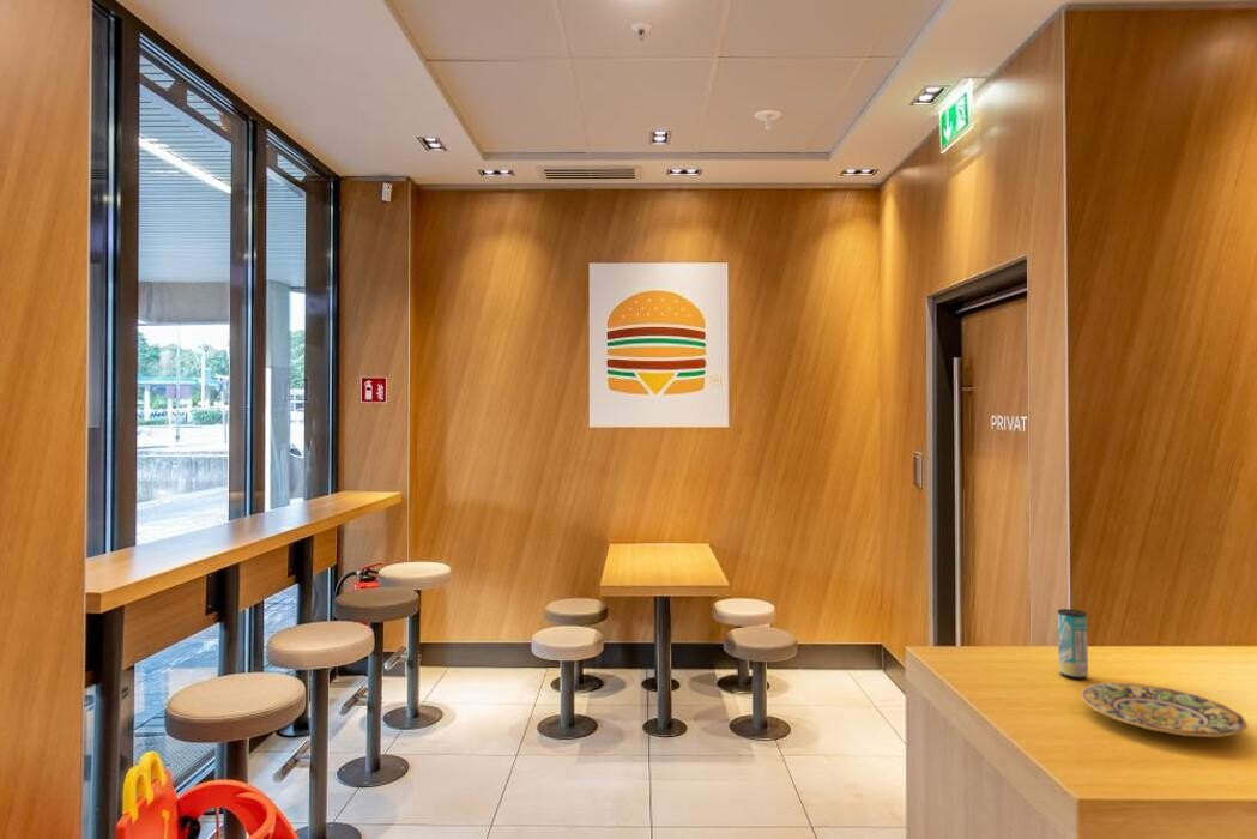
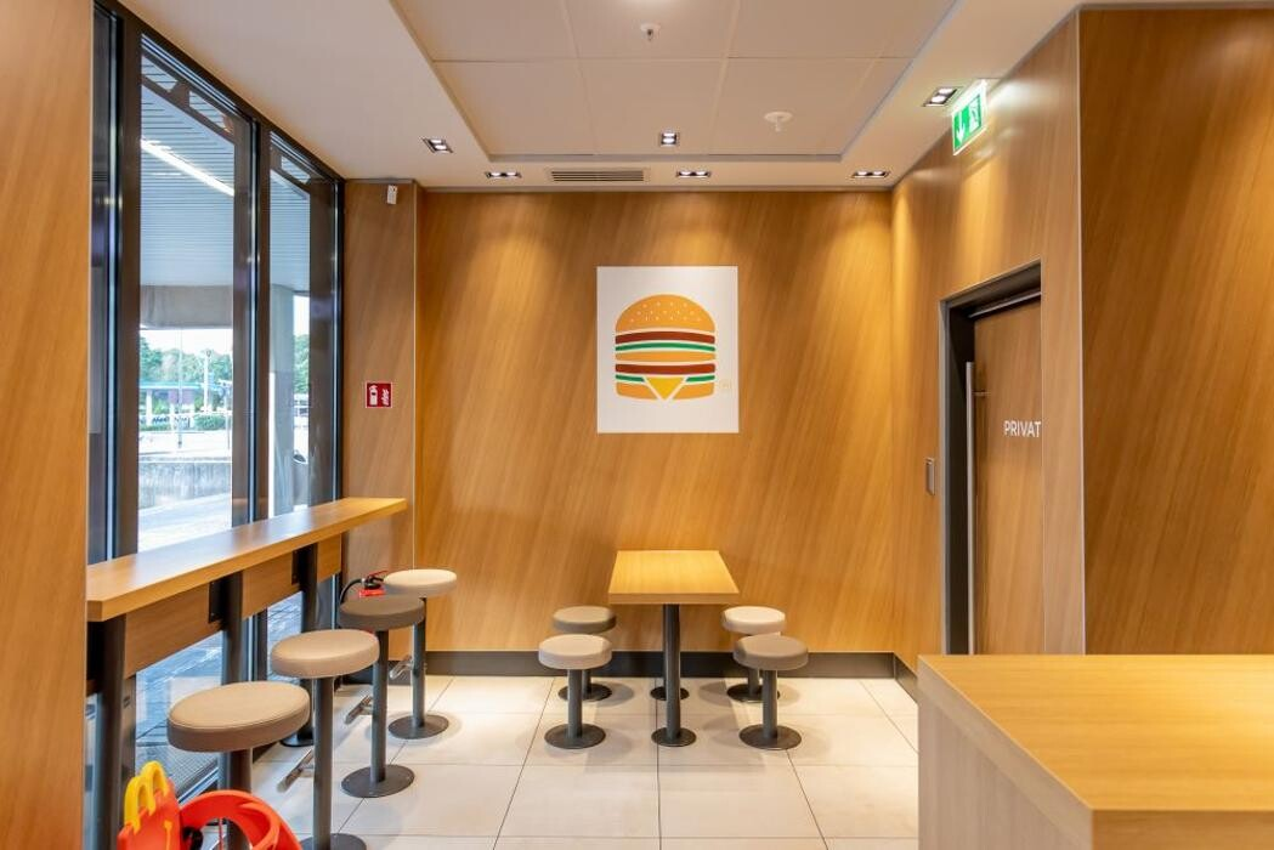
- plate (1159, 713)
- beverage can (1072, 644)
